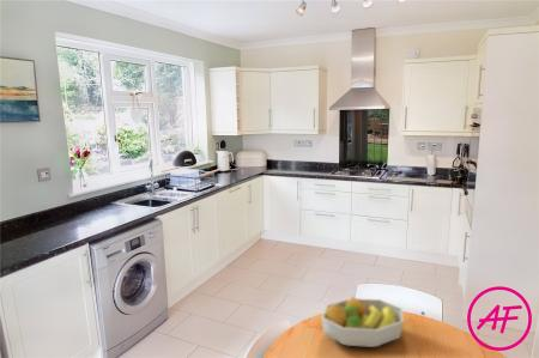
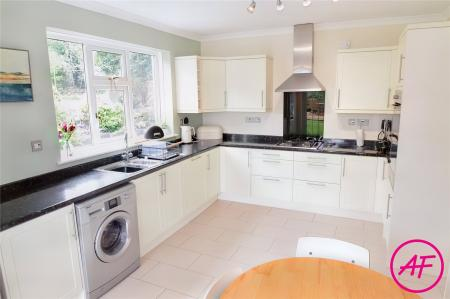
- fruit bowl (362, 318)
